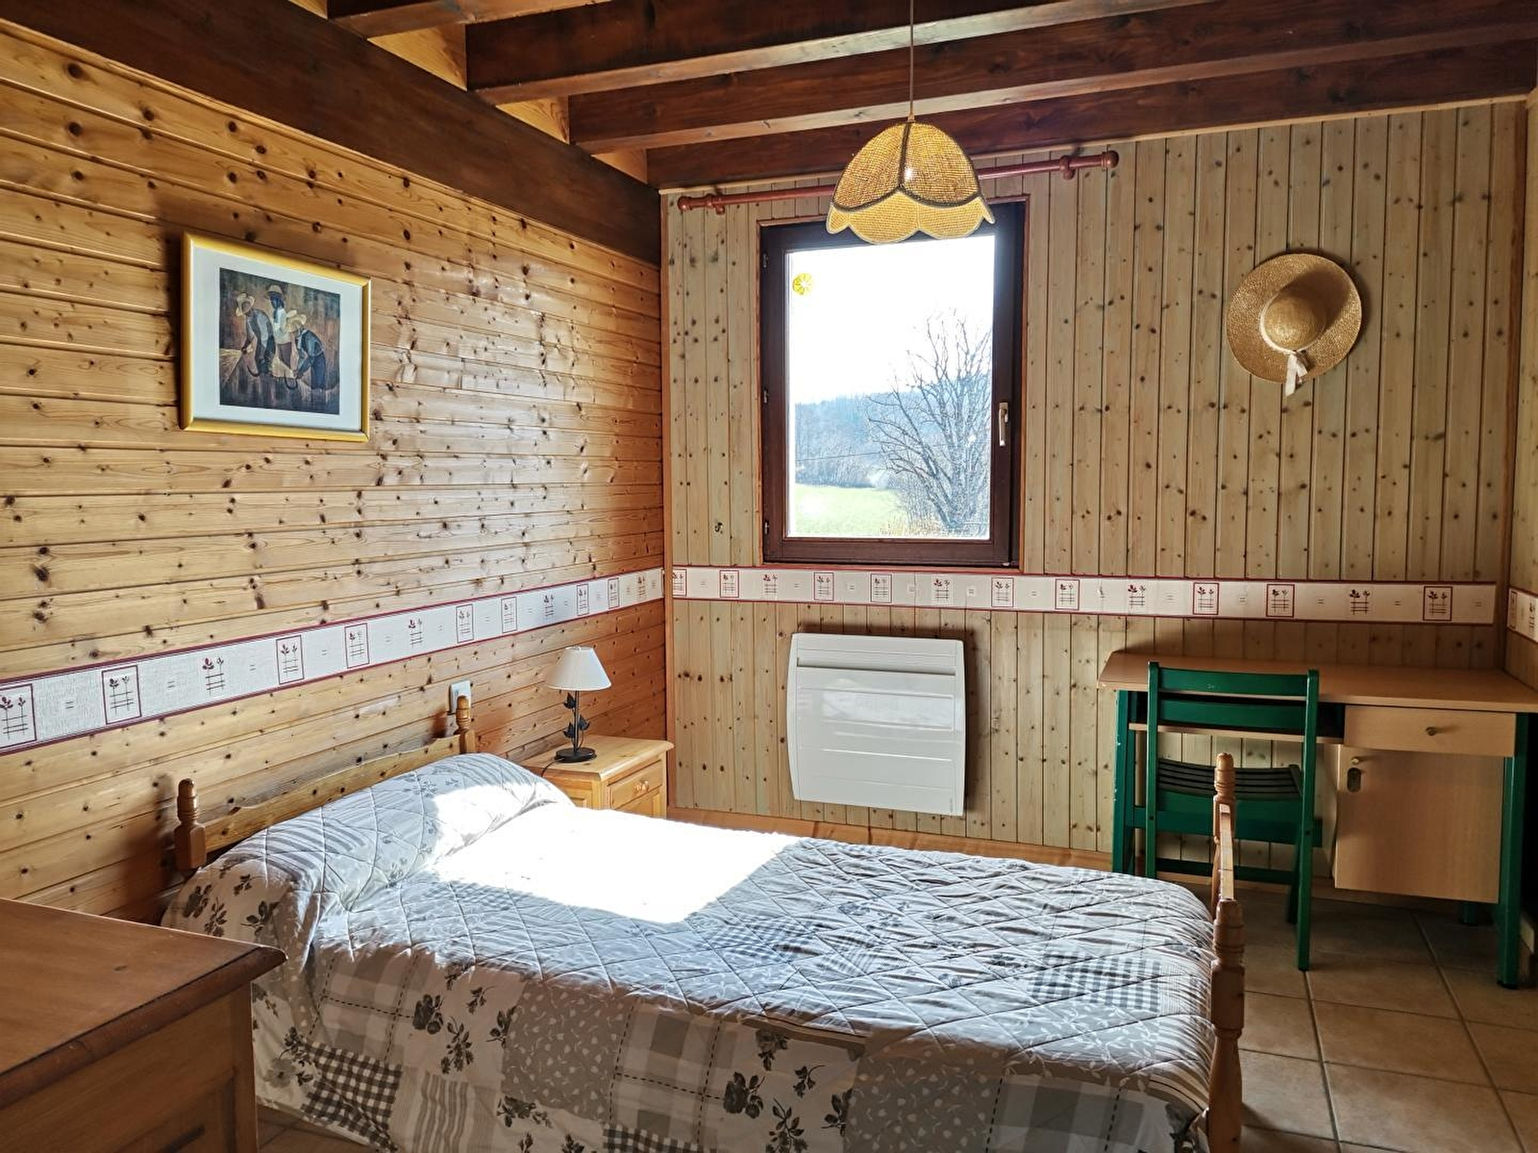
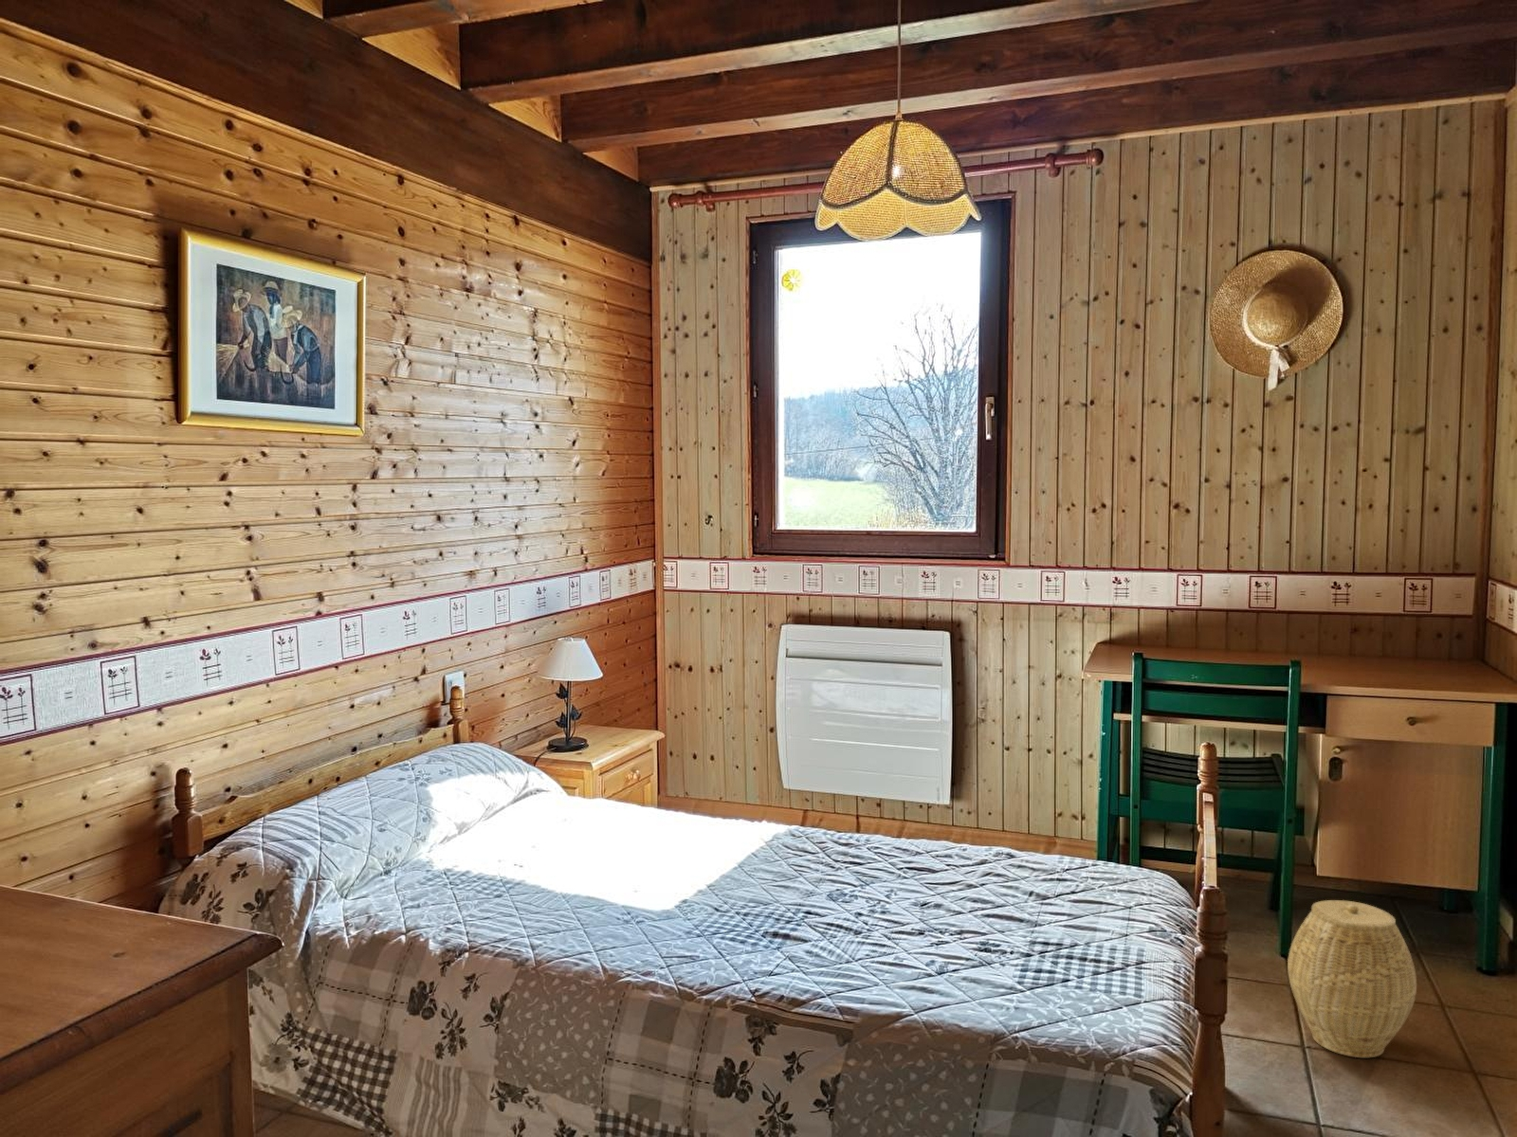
+ woven basket (1350, 973)
